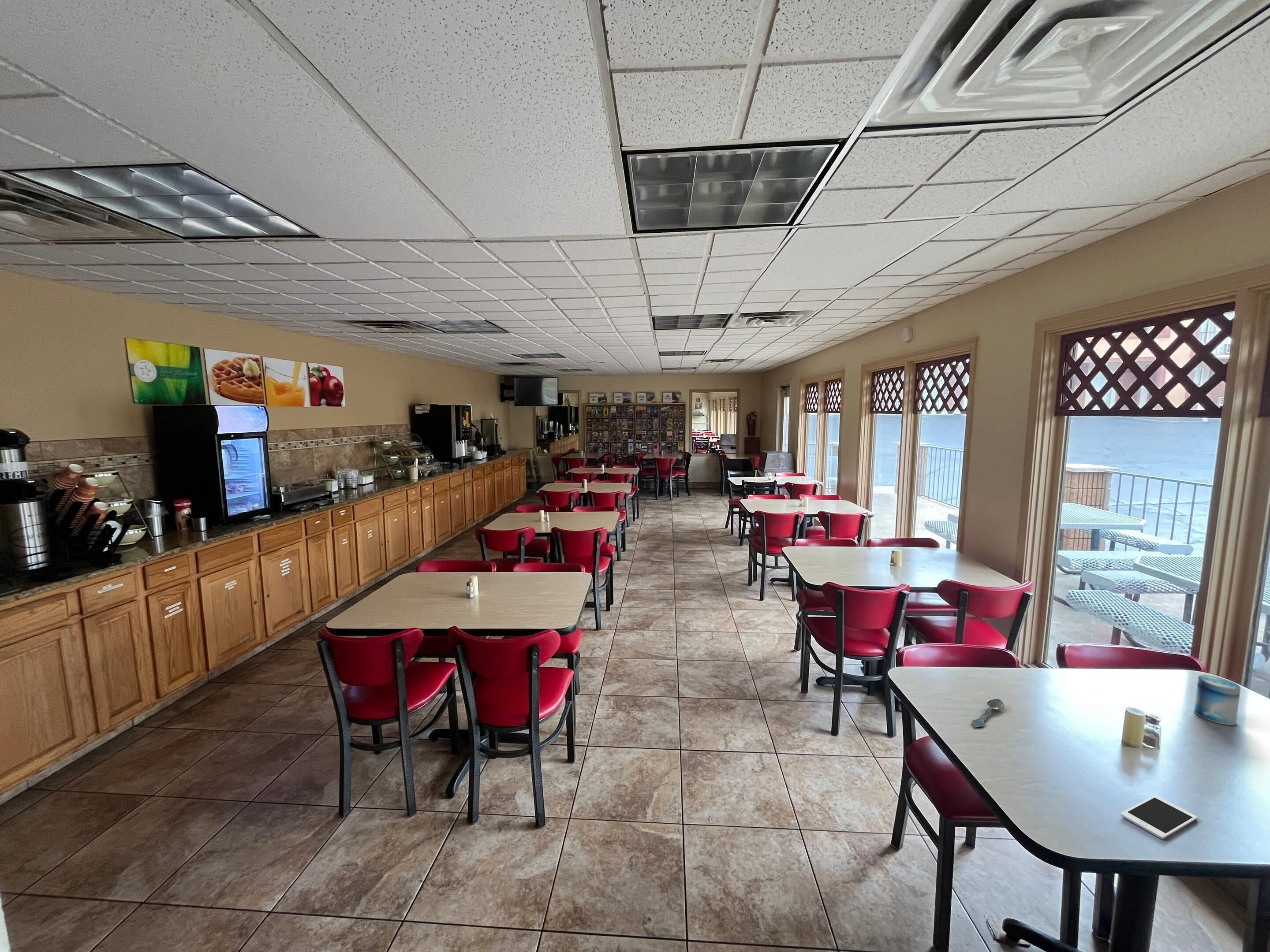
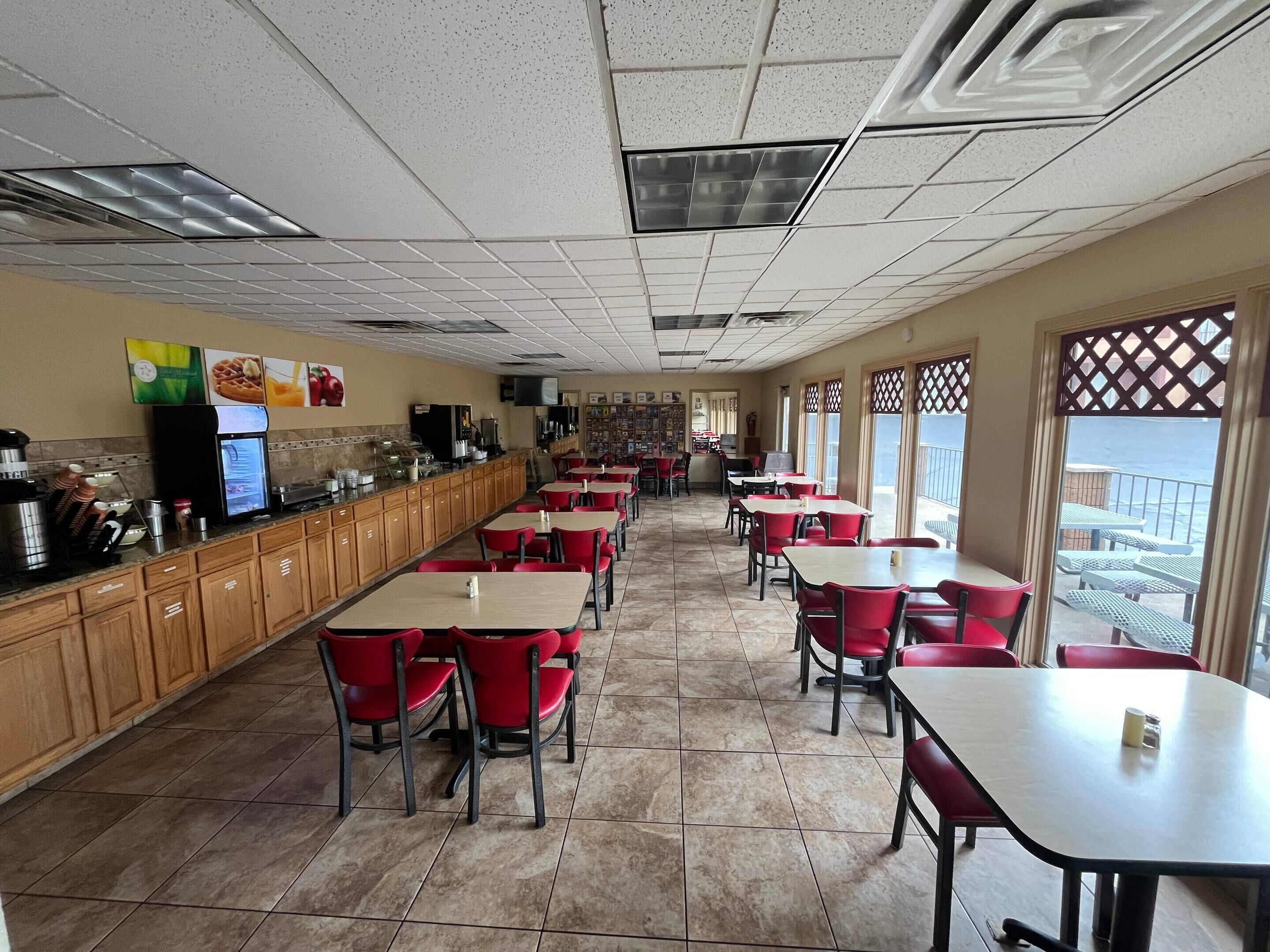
- spoon (987, 713)
- beverage can (1217, 699)
- cell phone (1158, 816)
